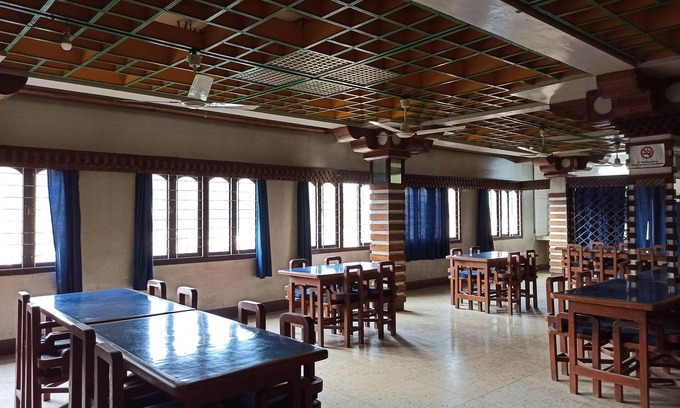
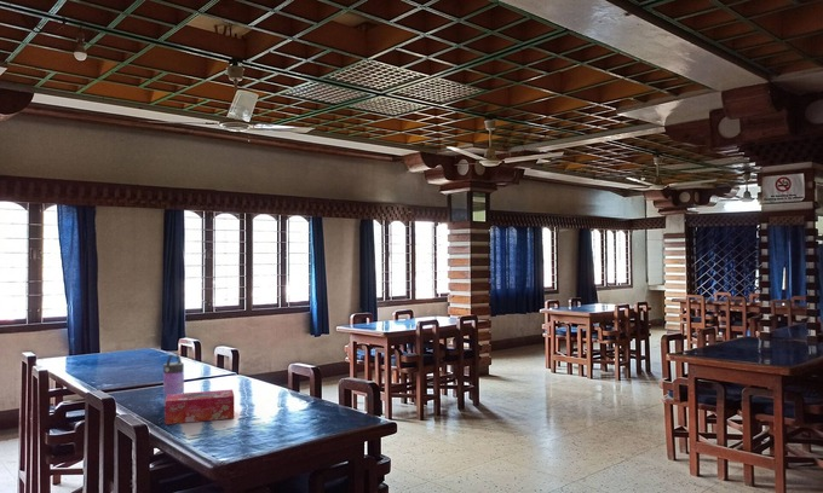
+ tissue box (200, 406)
+ water bottle (173, 379)
